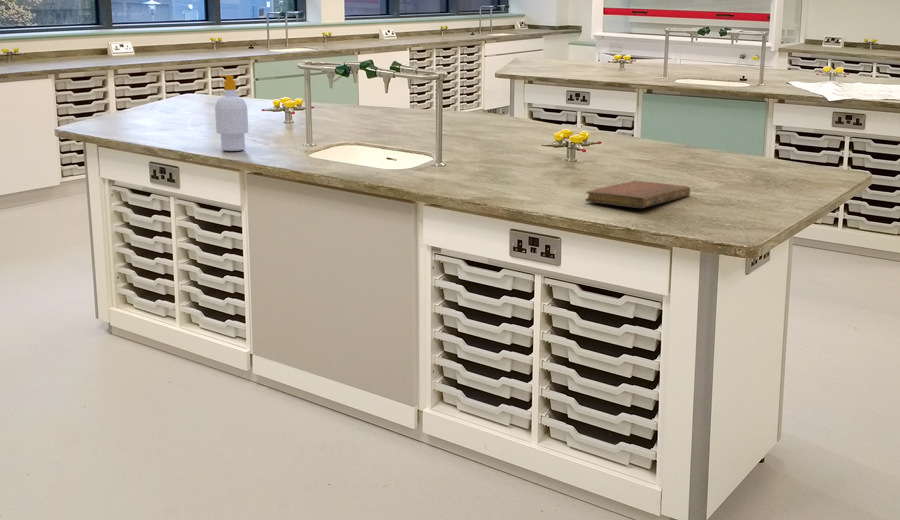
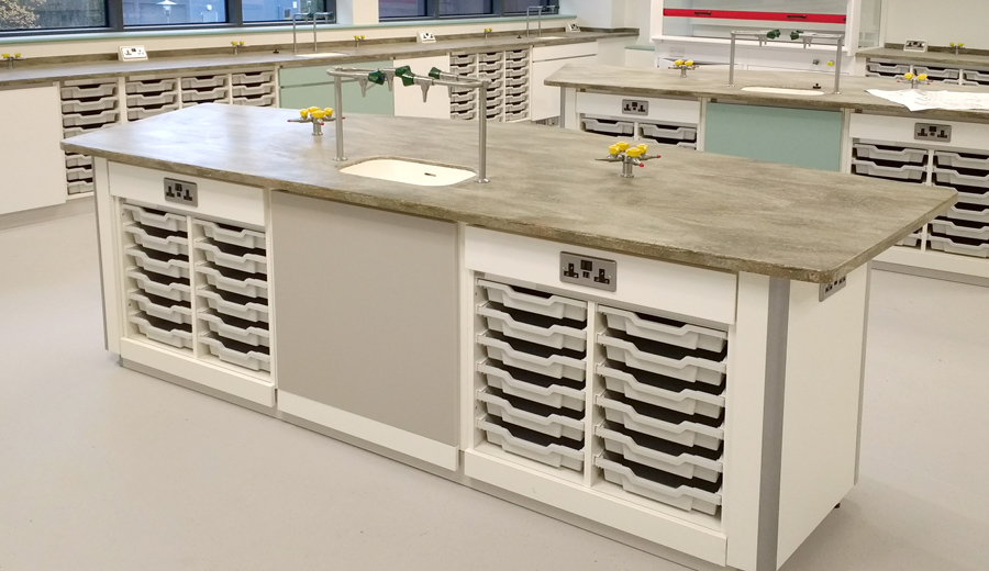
- soap bottle (231, 113)
- notebook (638, 193)
